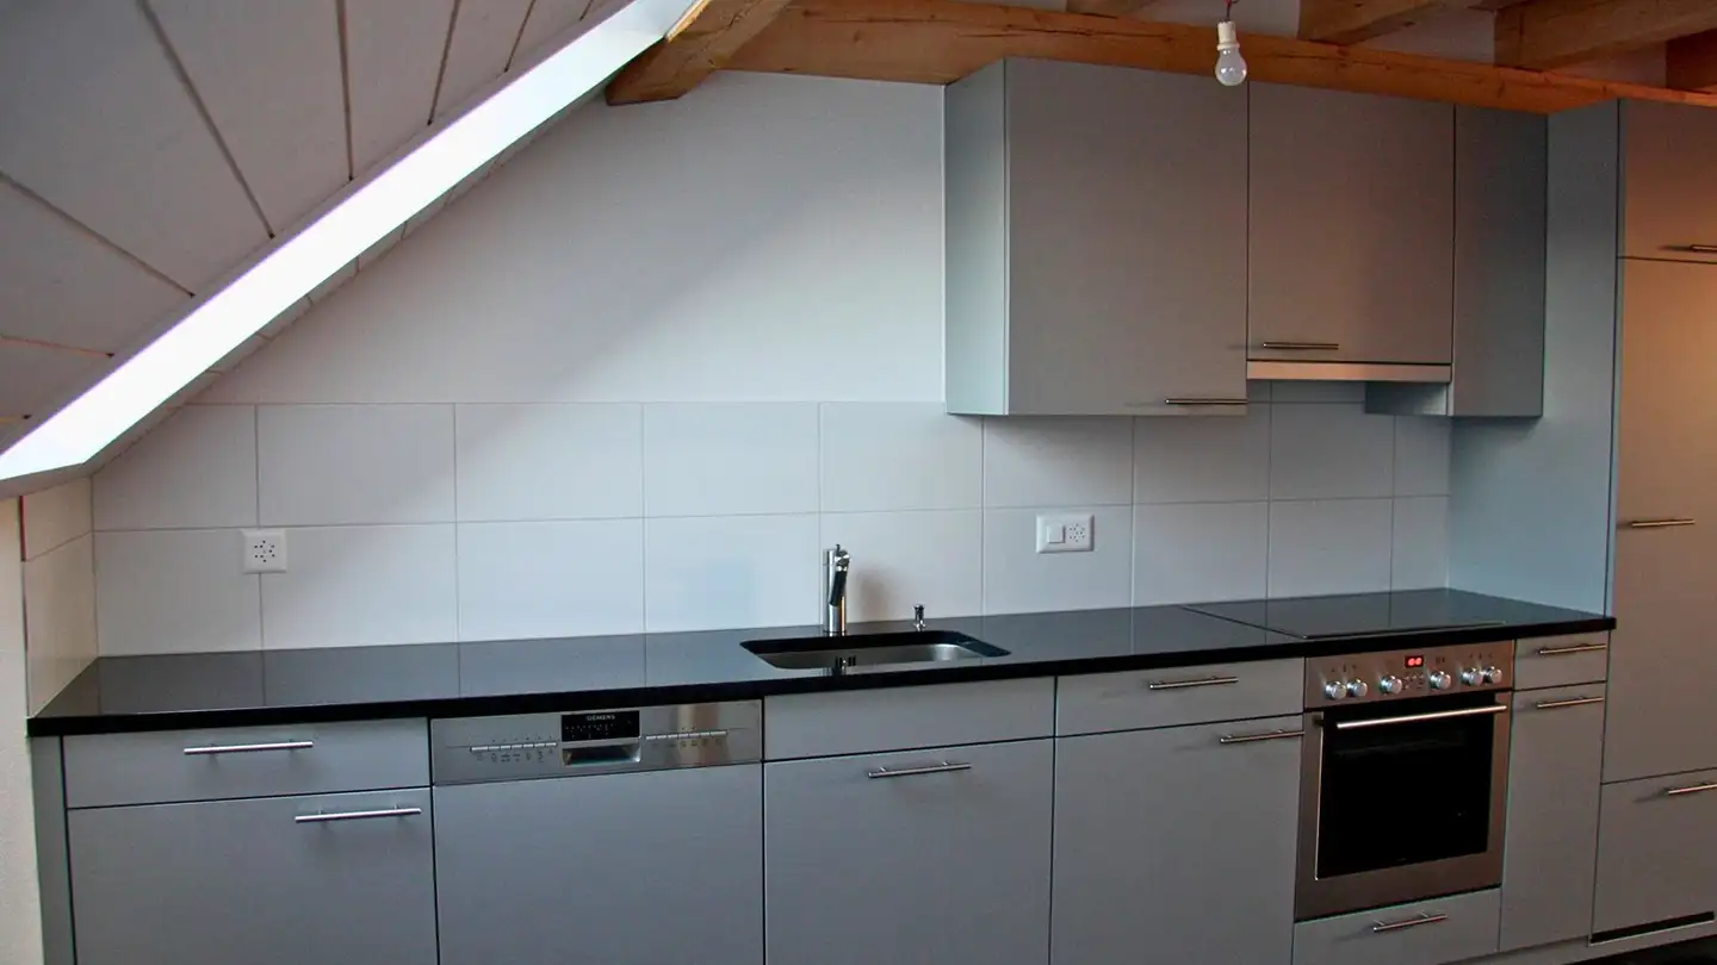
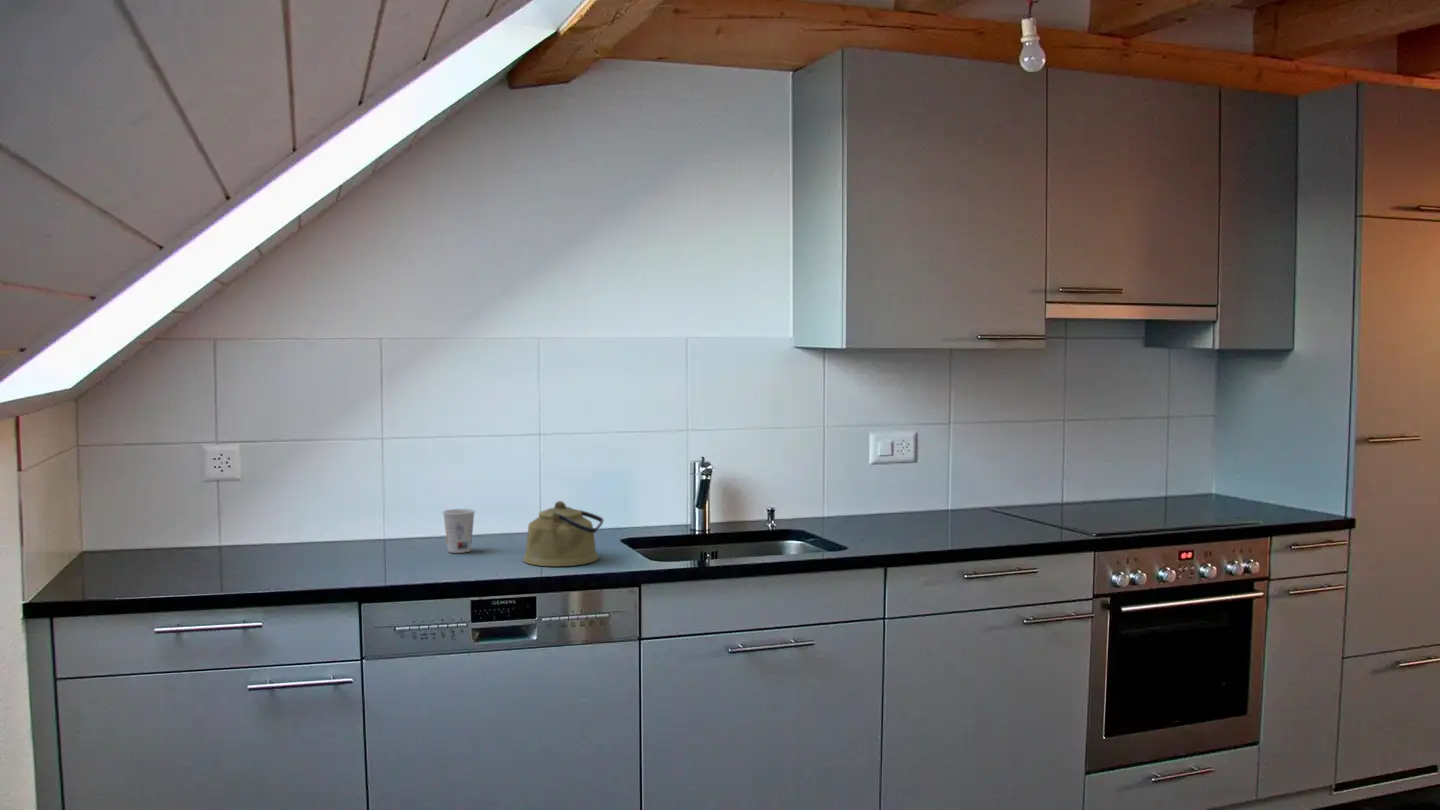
+ cup (459, 530)
+ kettle (563, 528)
